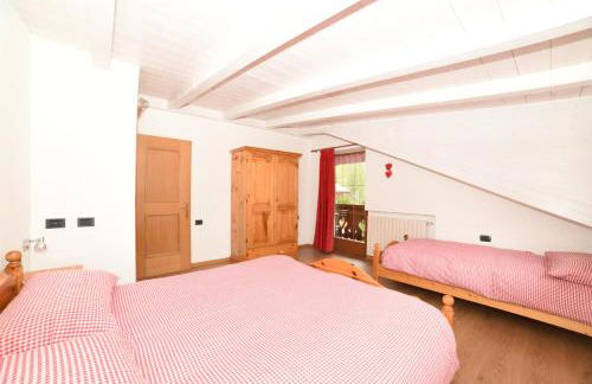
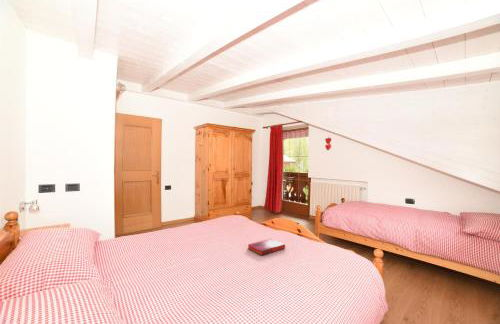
+ hardback book (266, 246)
